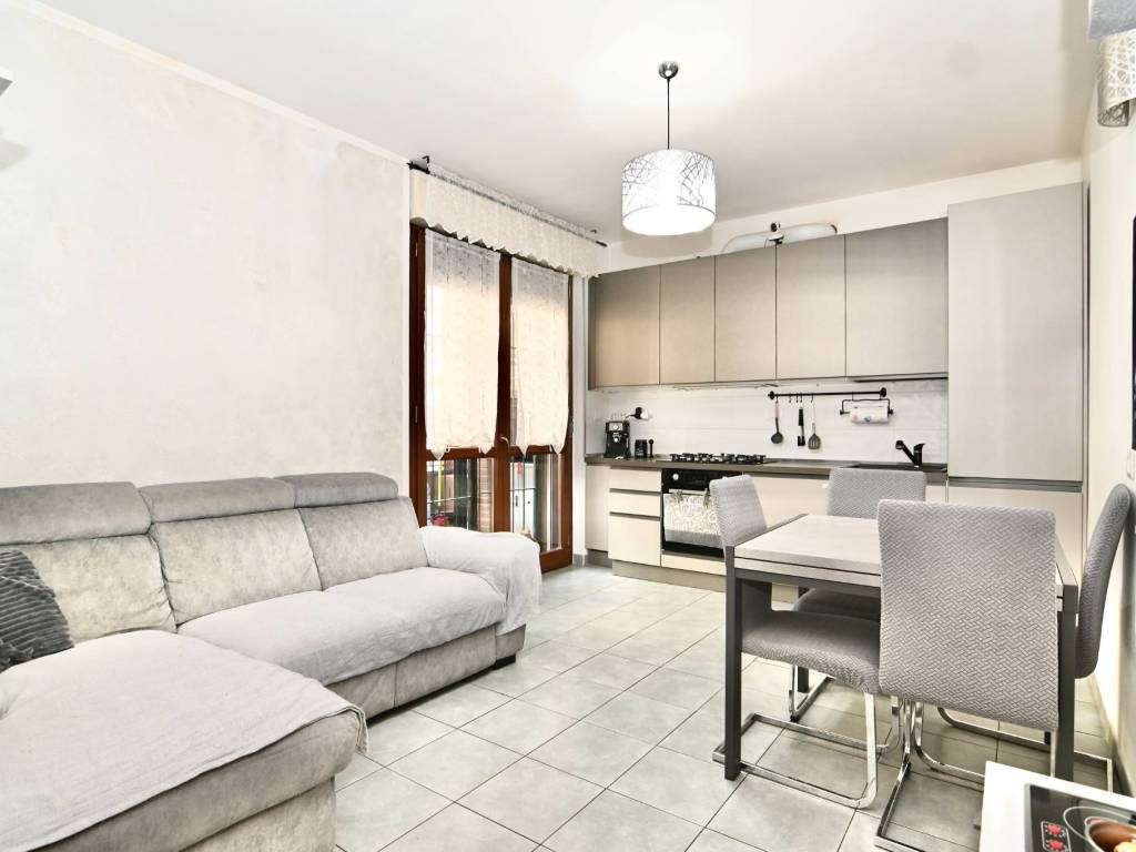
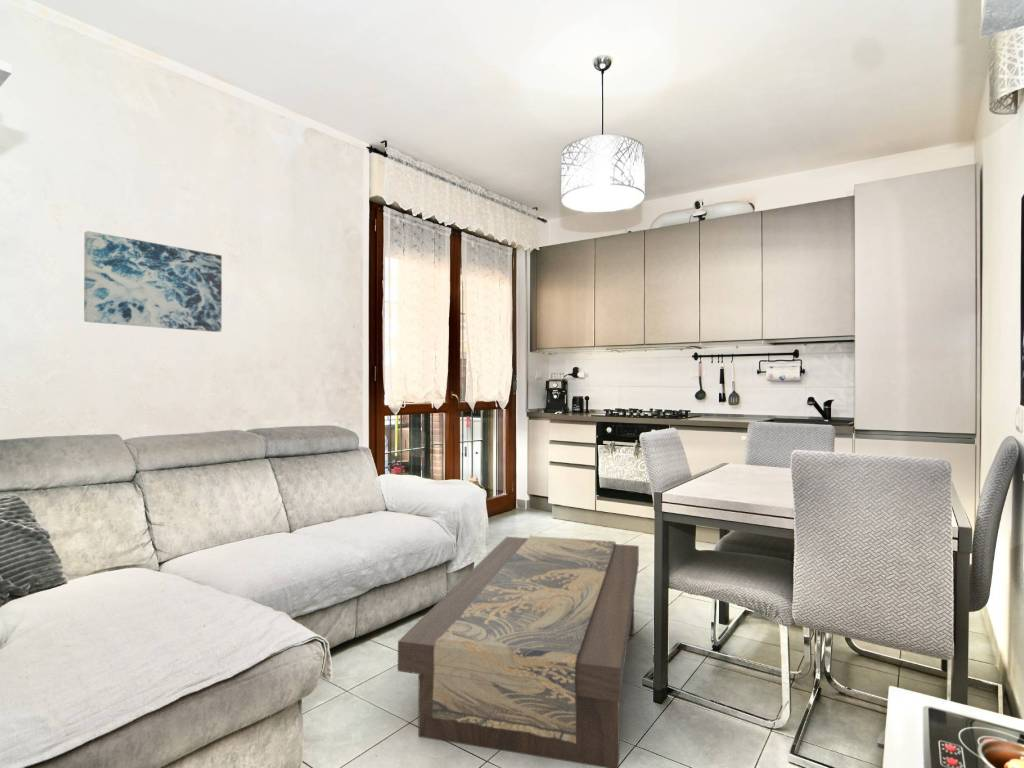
+ wall art (158, 286)
+ coffee table (545, 626)
